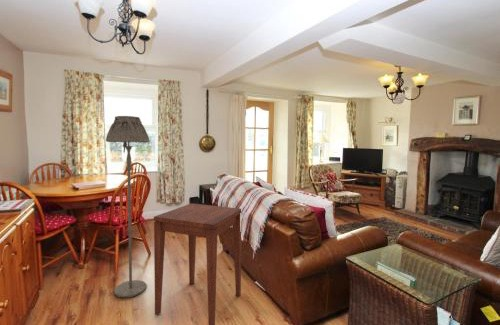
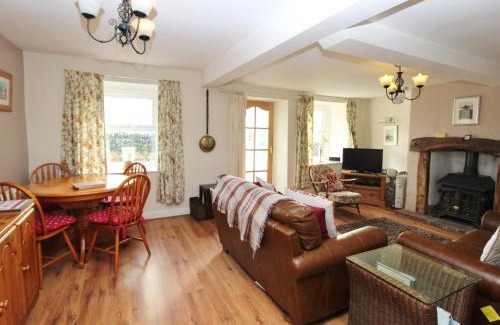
- side table (194, 258)
- floor lamp (129, 204)
